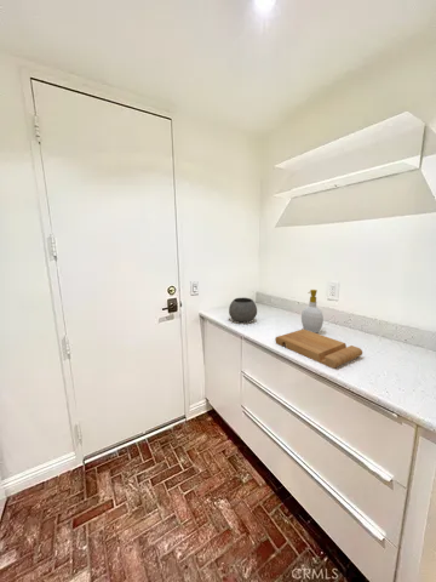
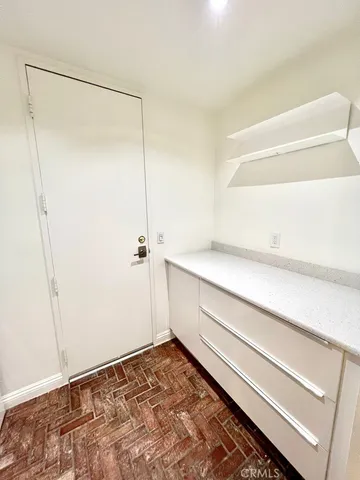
- bowl (242, 309)
- cutting board (315, 346)
- soap bottle (311, 310)
